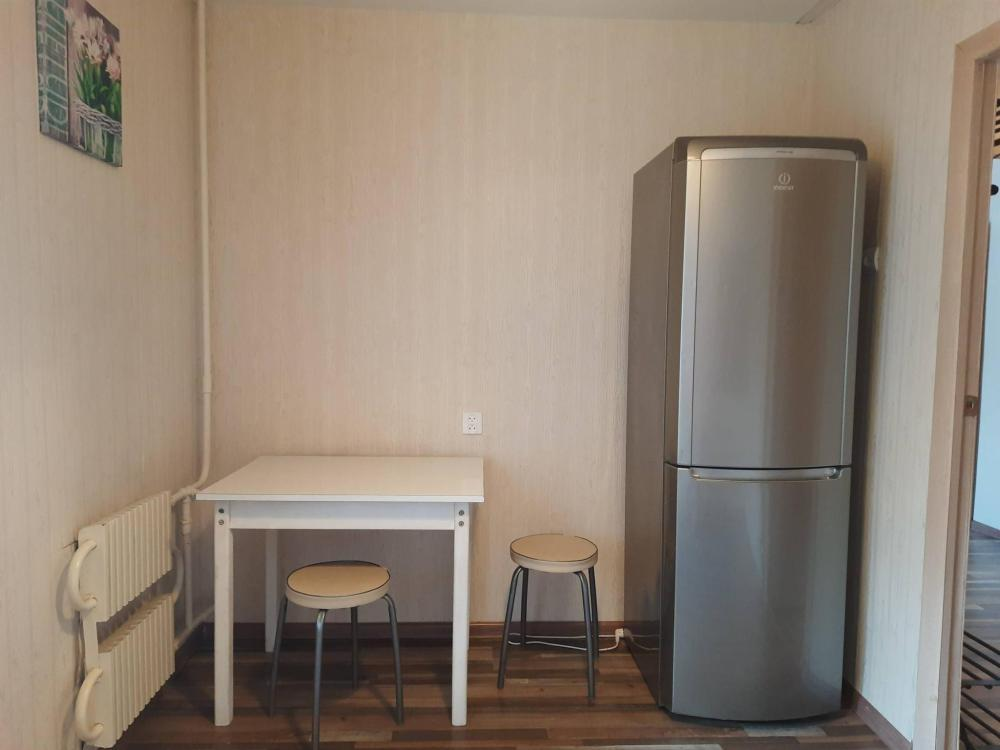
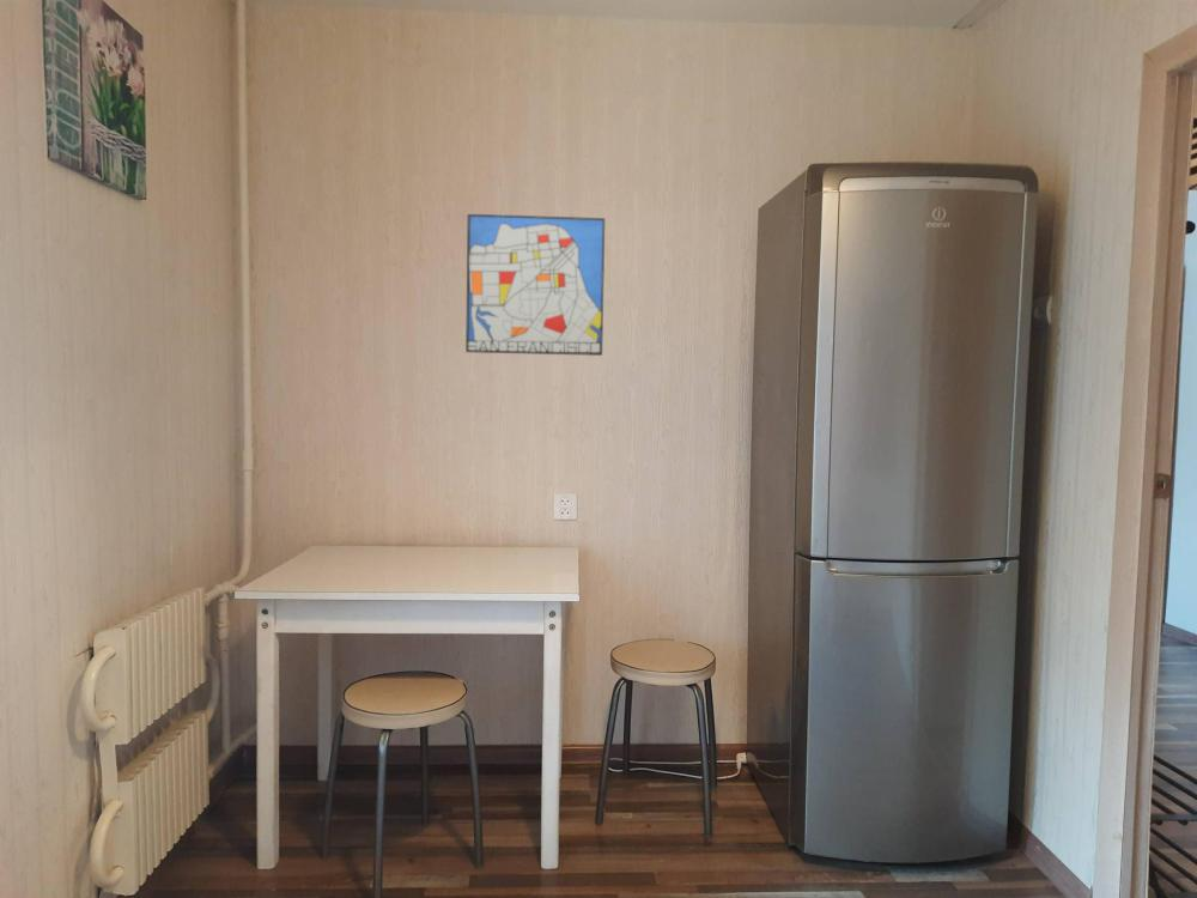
+ wall art (535, 285)
